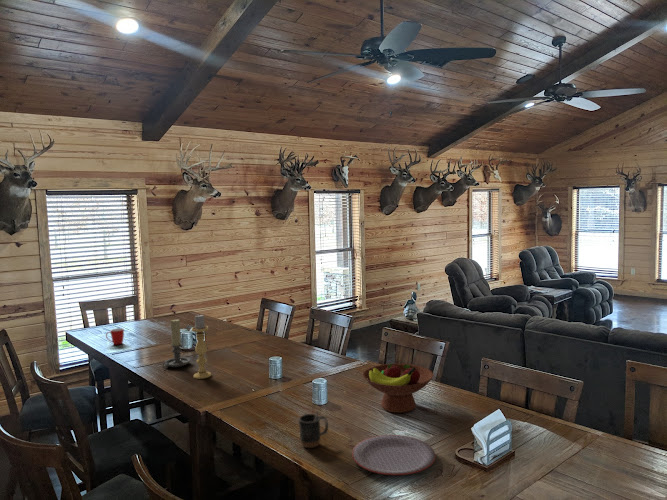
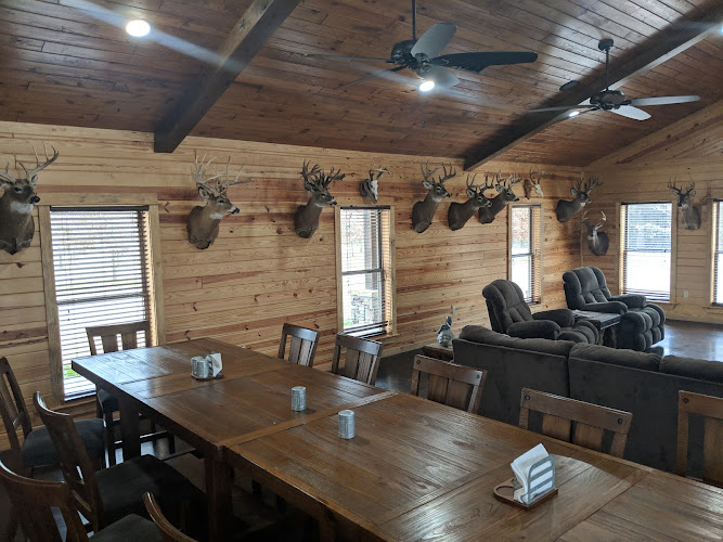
- mug (115, 337)
- plate (393, 456)
- candle holder (174, 342)
- fruit bowl (398, 384)
- candle holder (200, 345)
- mug (313, 429)
